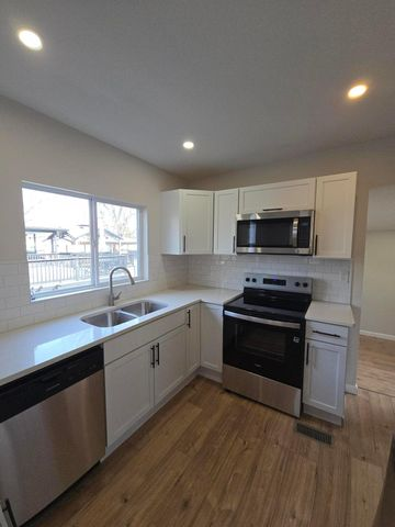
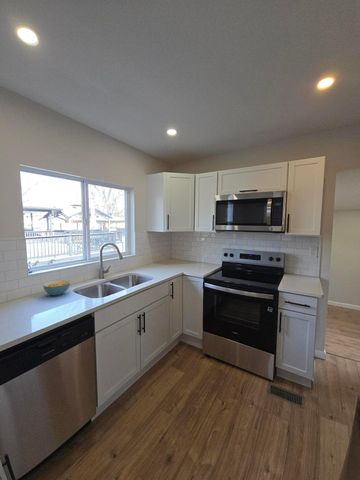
+ cereal bowl (57, 288)
